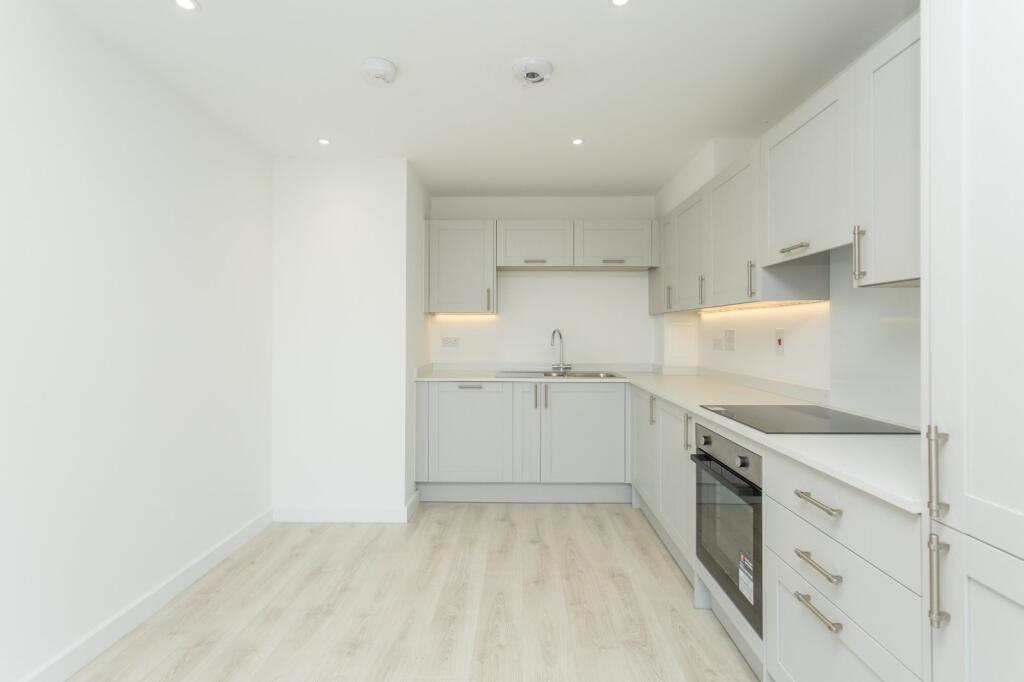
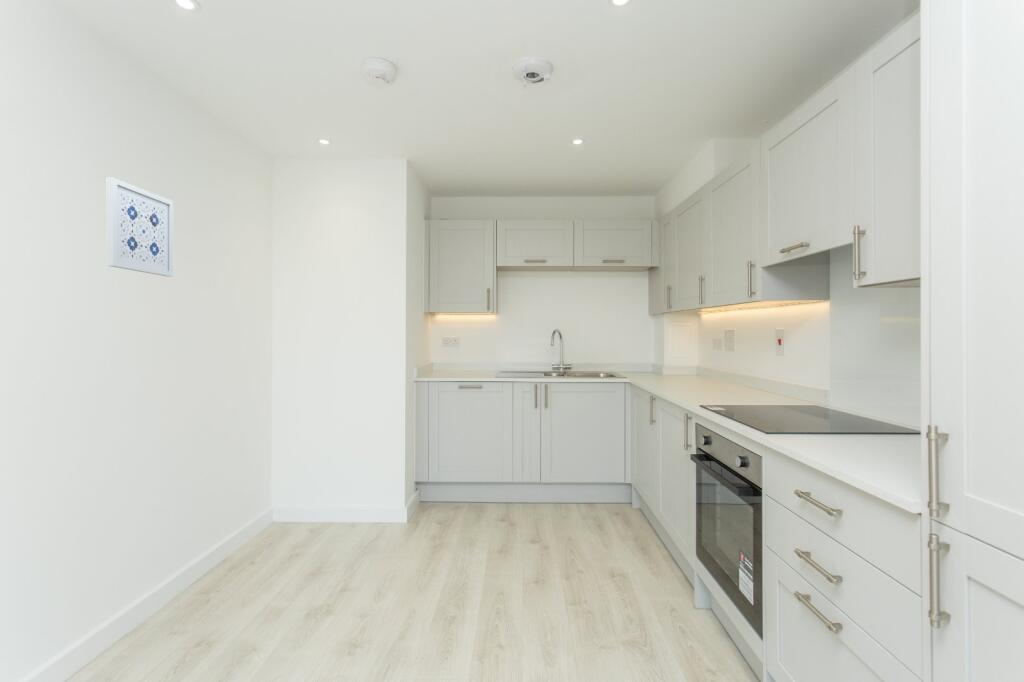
+ wall art (142, 231)
